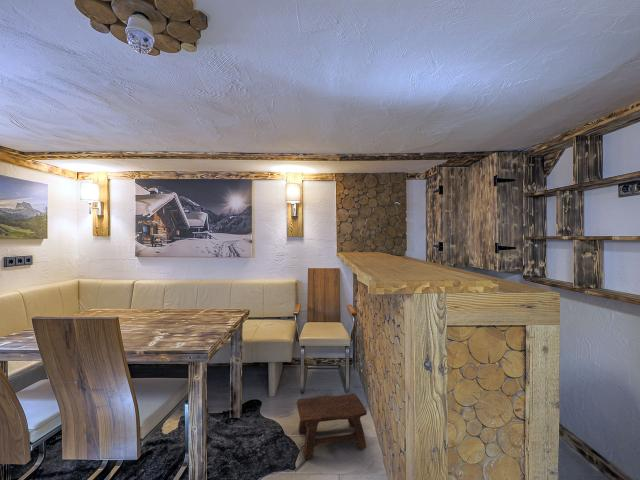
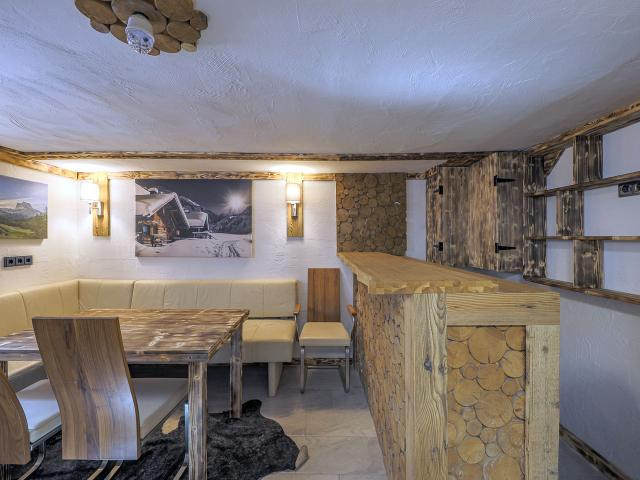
- stool (330, 420)
